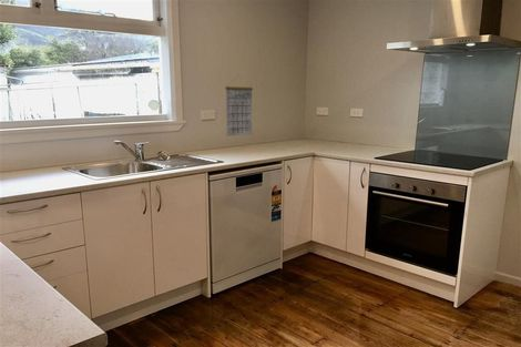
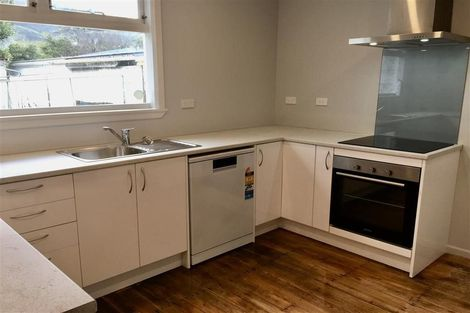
- calendar (239, 105)
